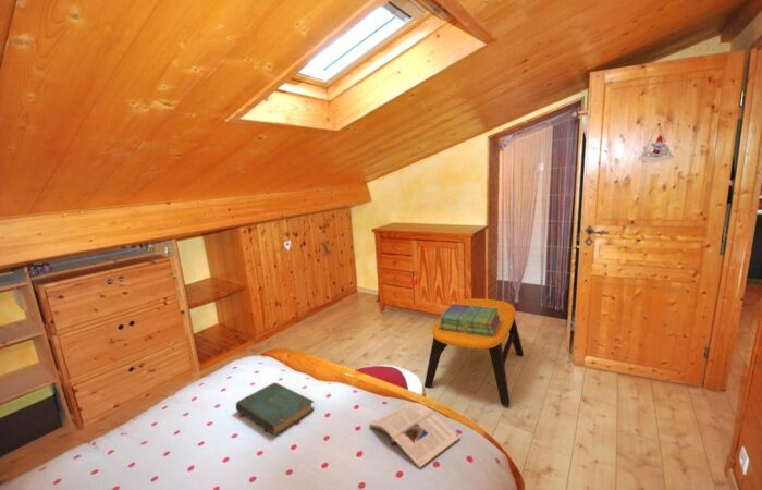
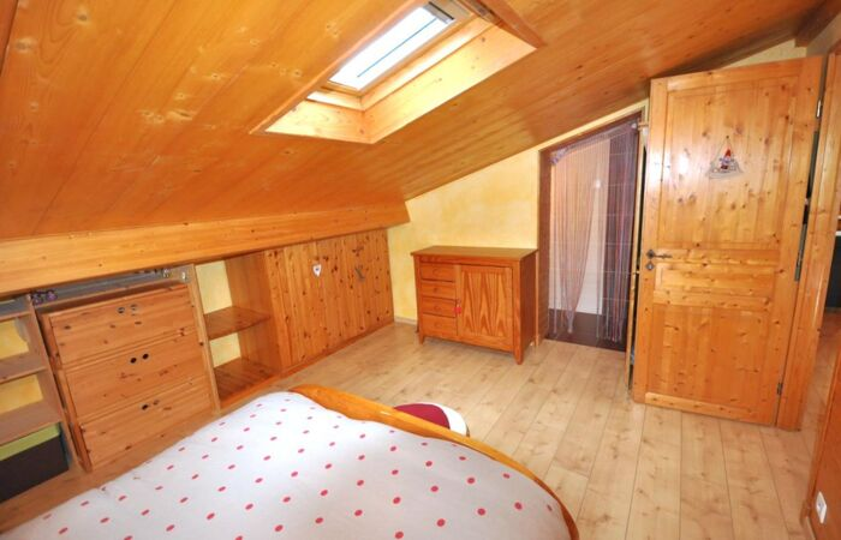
- bench (476, 342)
- book (274, 405)
- magazine (413, 426)
- stack of books (469, 318)
